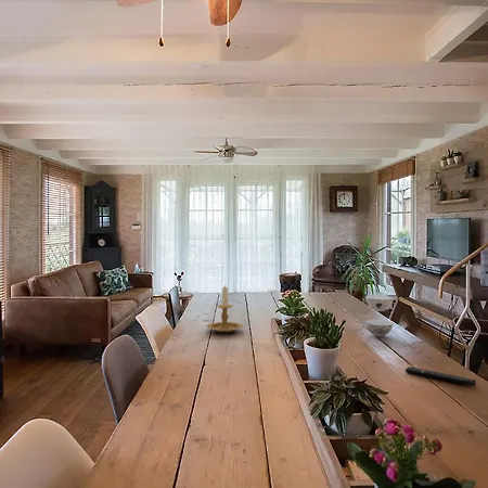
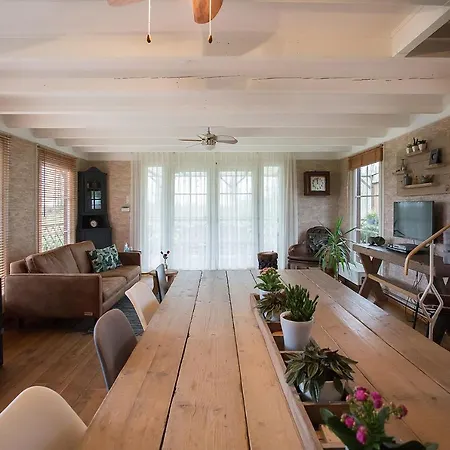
- remote control (439, 375)
- bowl (378, 320)
- candle holder (224, 308)
